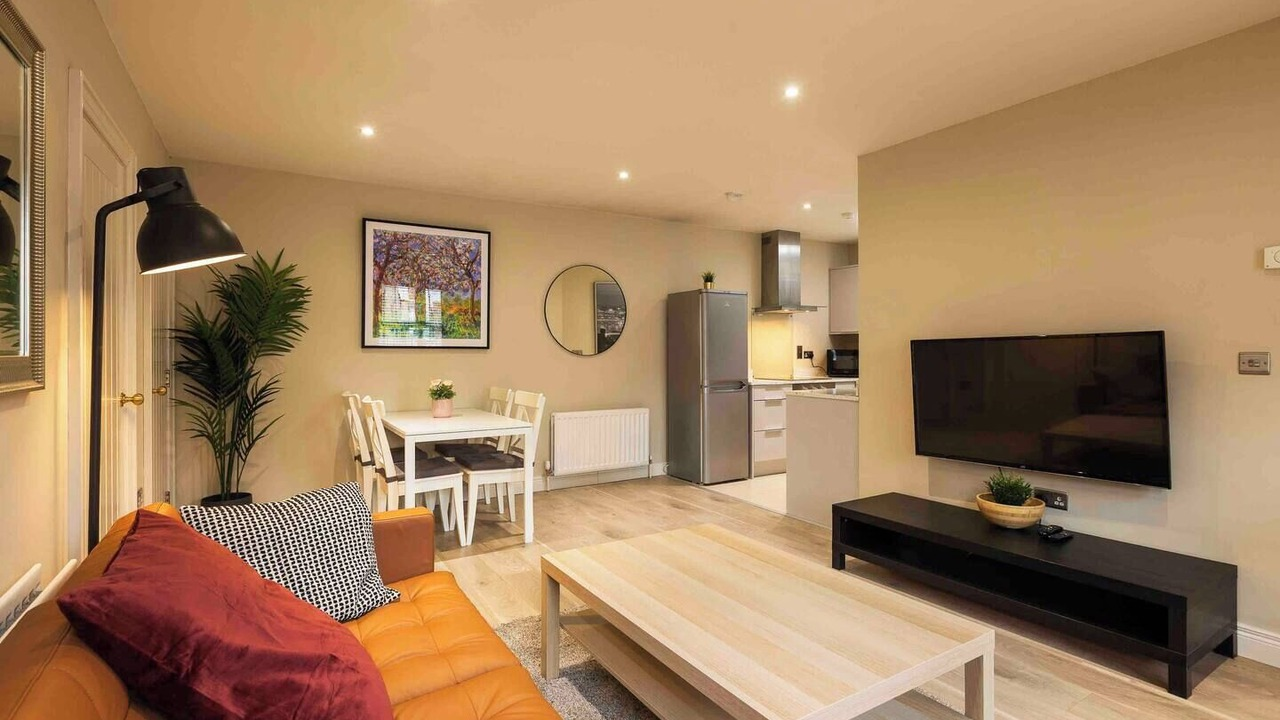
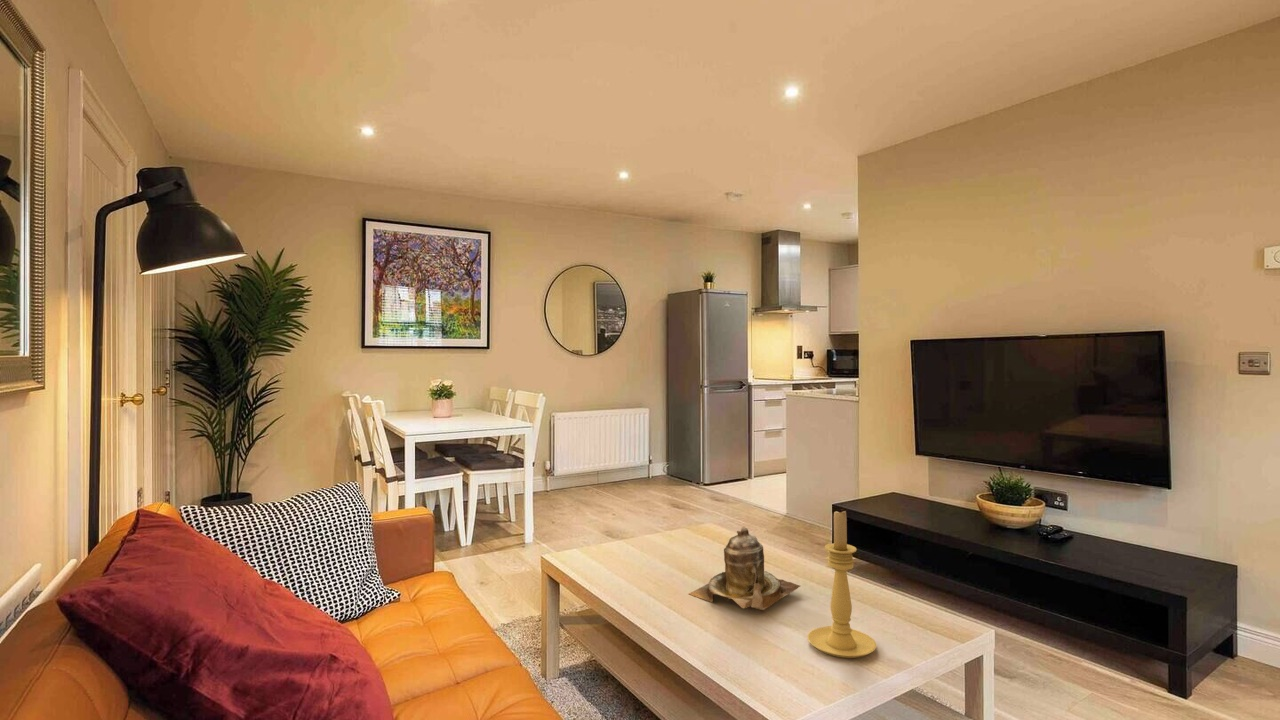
+ candle holder (840, 576)
+ teapot (744, 559)
